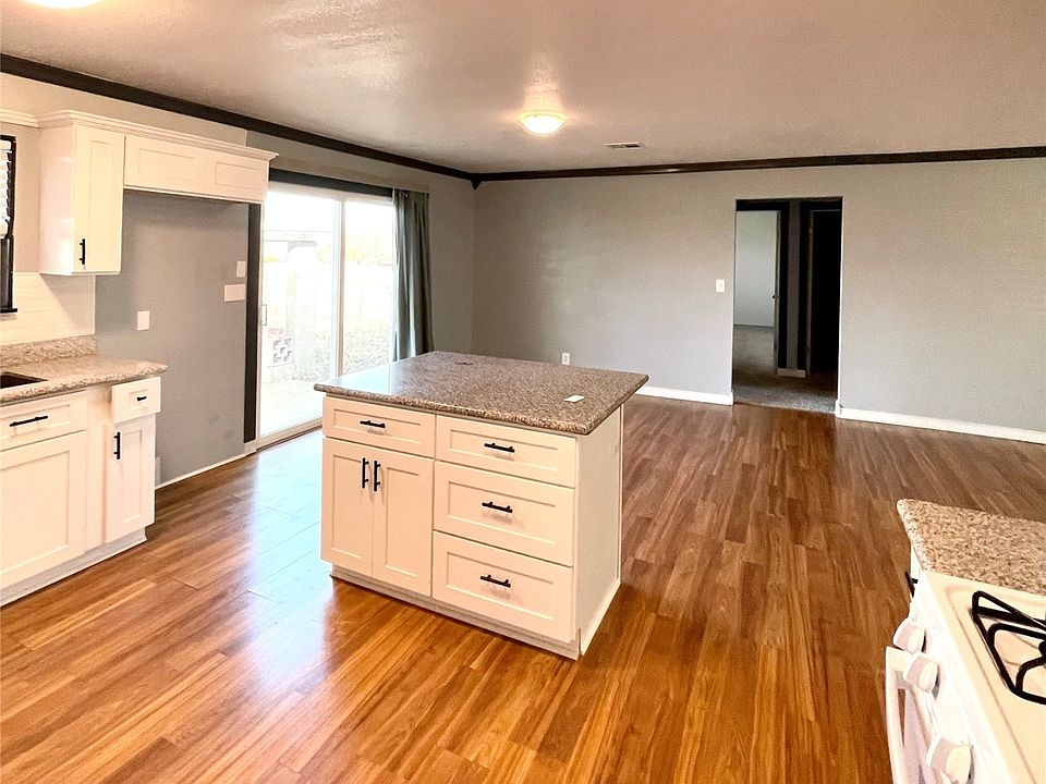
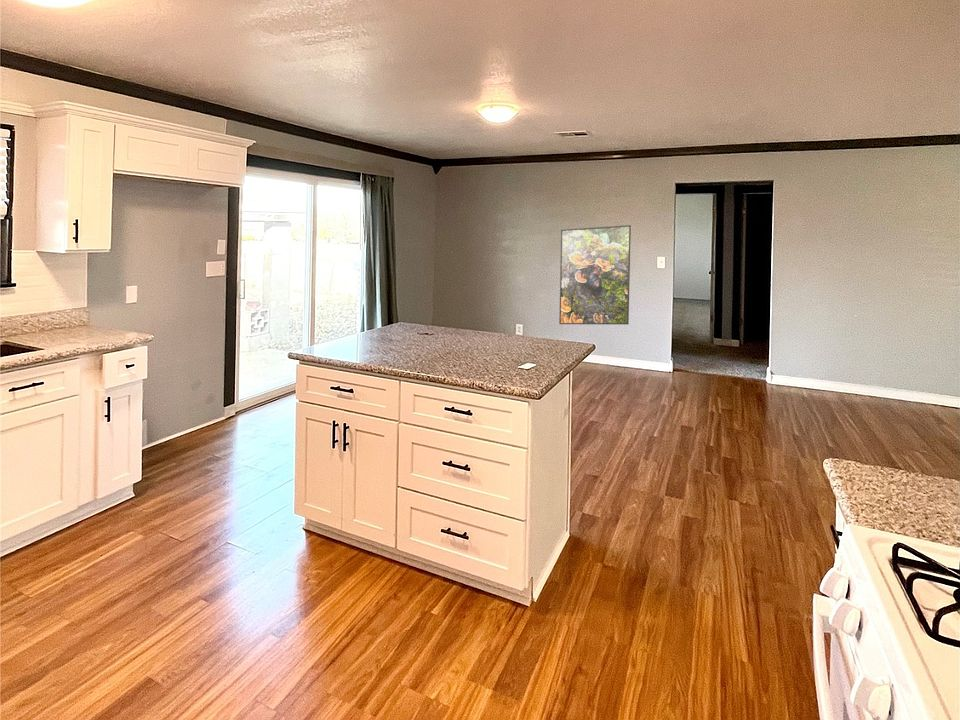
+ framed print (594, 276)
